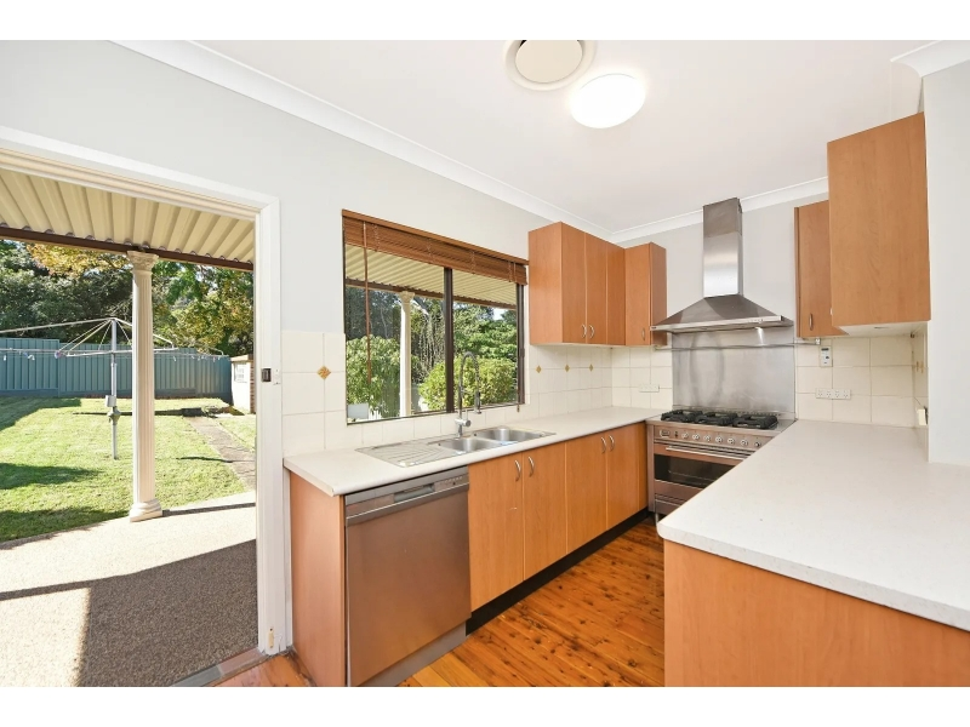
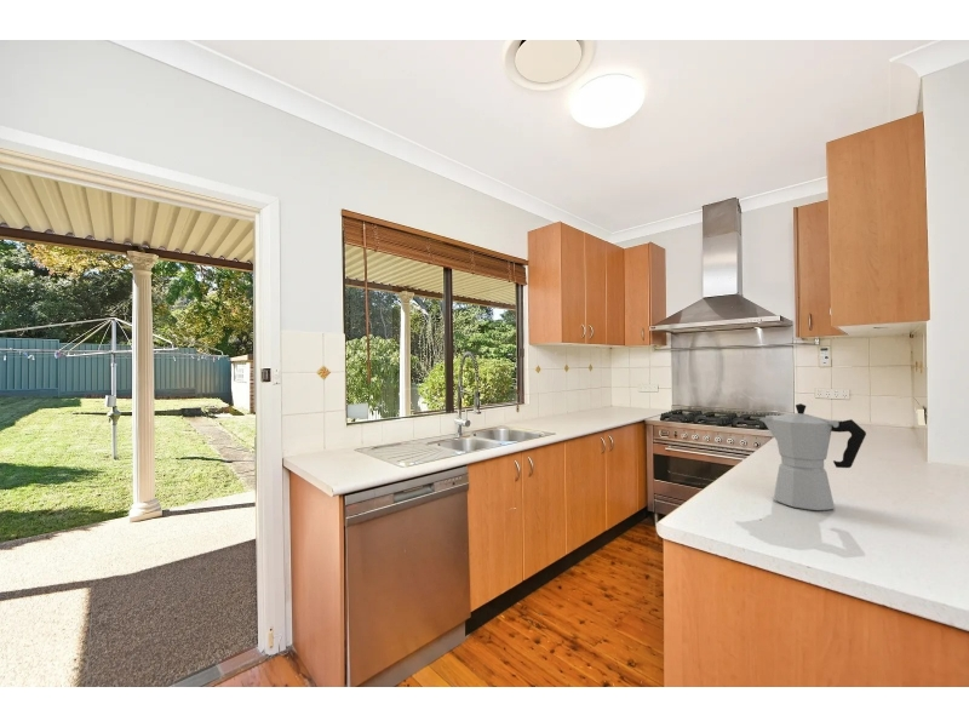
+ moka pot (808, 453)
